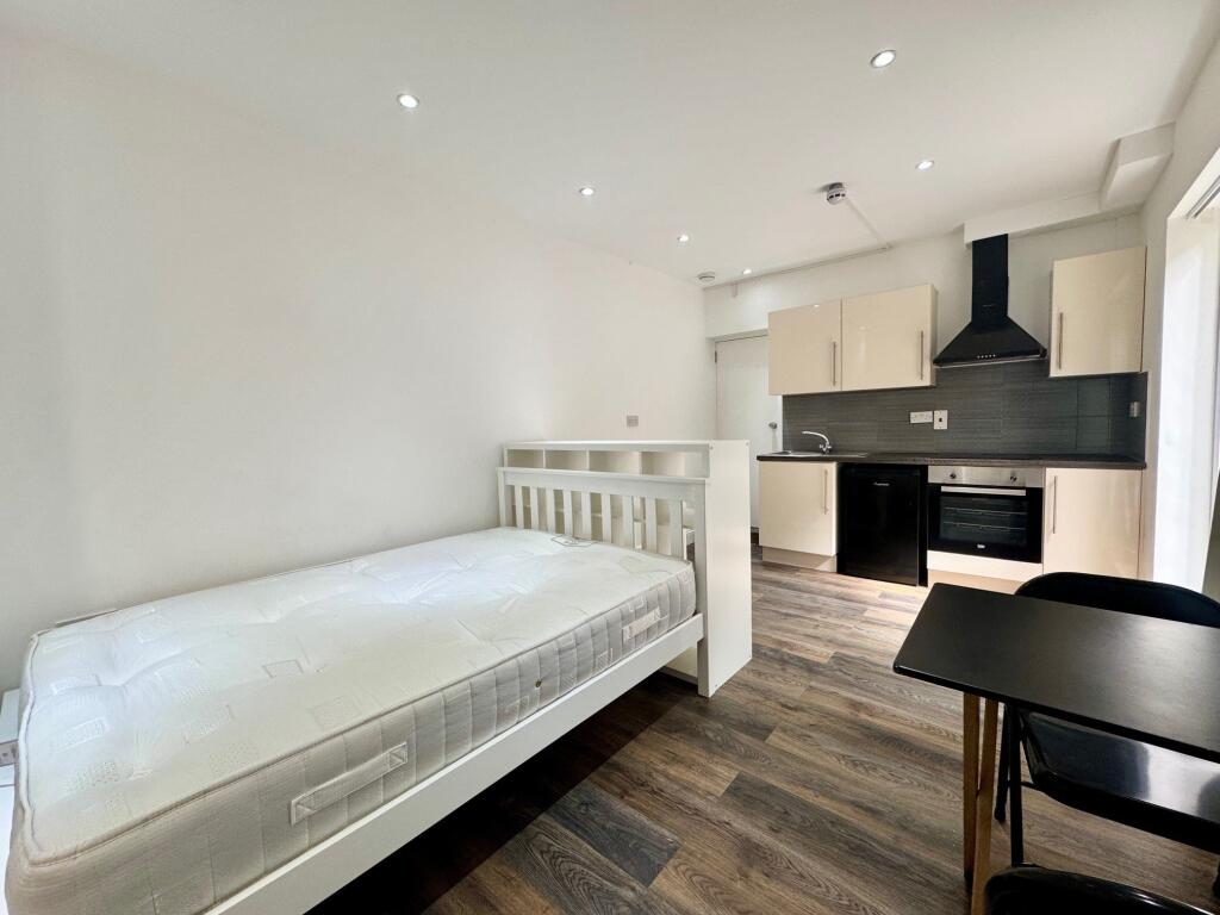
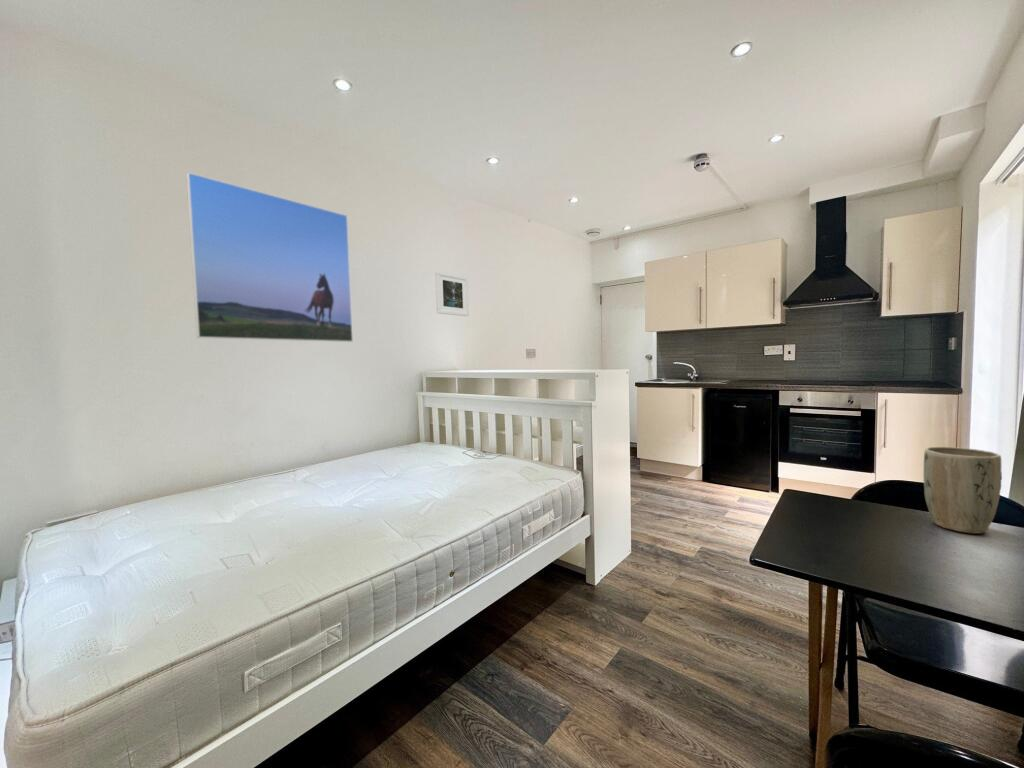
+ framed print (280, 269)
+ plant pot (960, 489)
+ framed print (452, 294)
